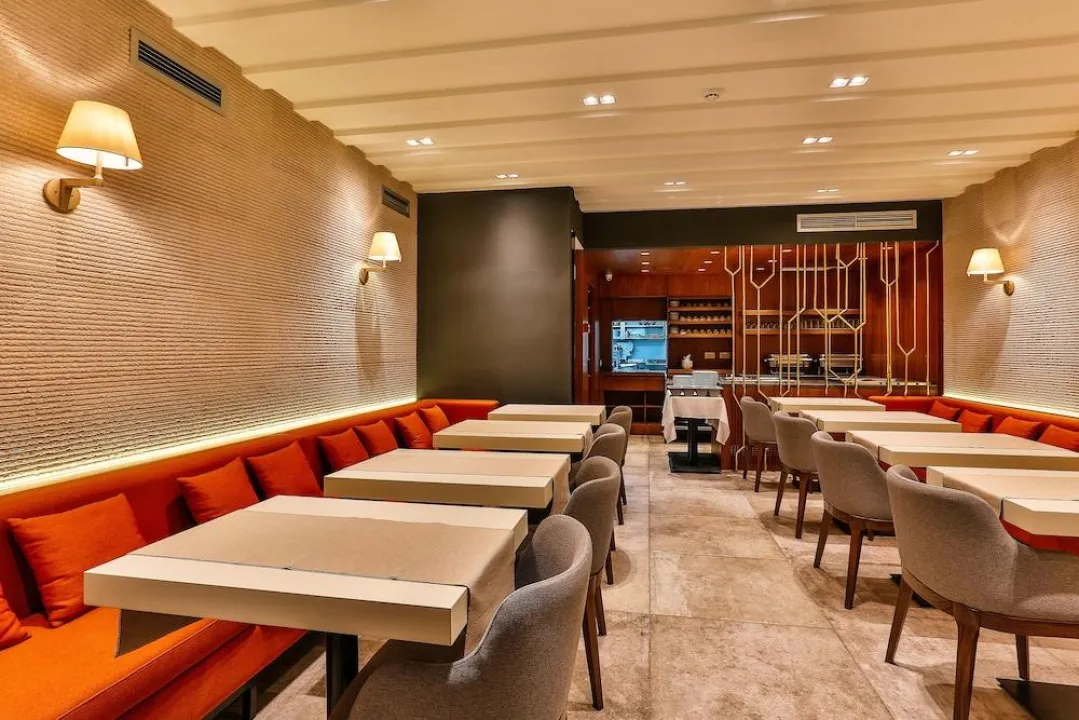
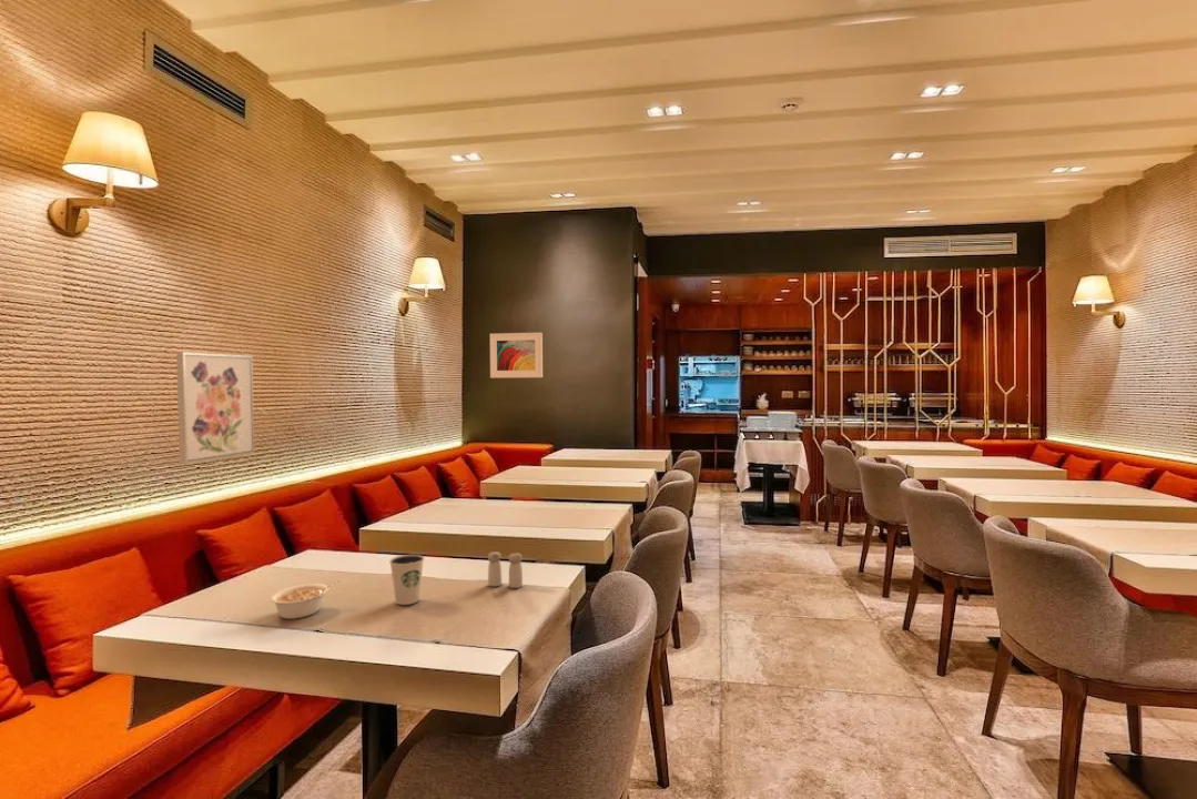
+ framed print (516, 355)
+ wall art (217, 406)
+ salt and pepper shaker (500, 568)
+ legume (302, 599)
+ dixie cup (407, 579)
